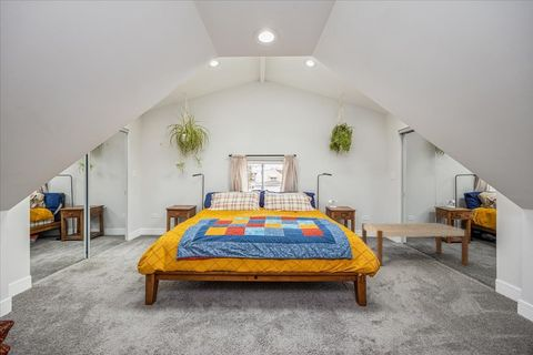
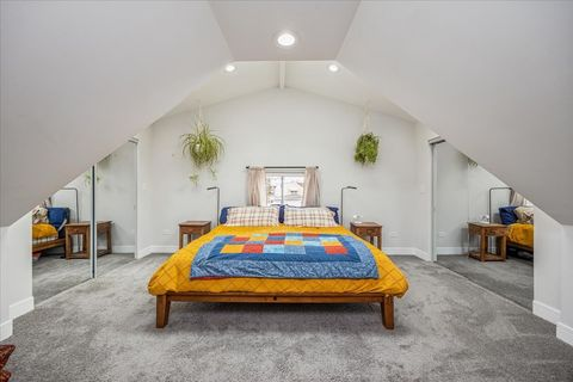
- bench (411, 235)
